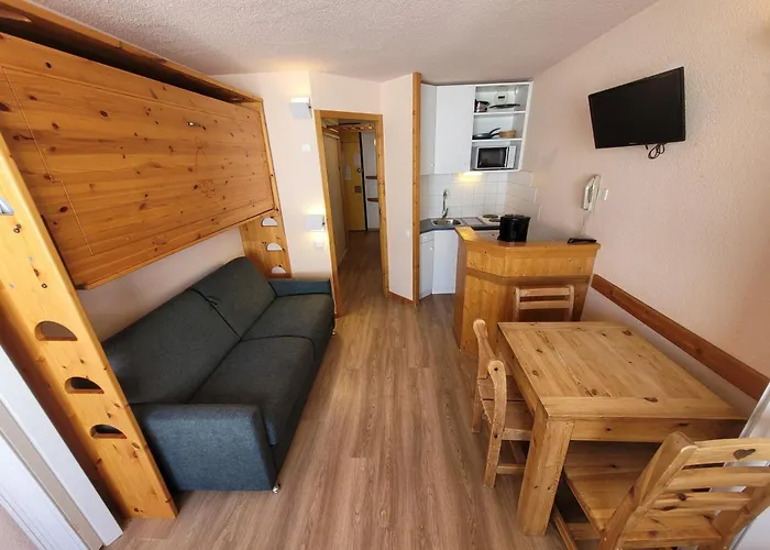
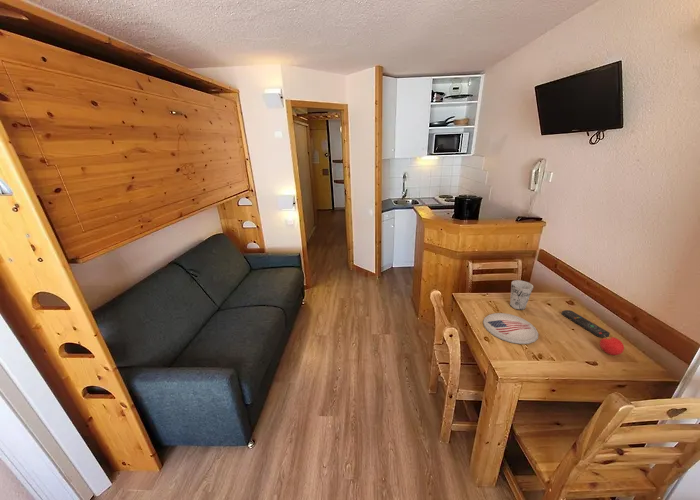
+ cup (519, 295)
+ remote control (584, 322)
+ fruit (611, 345)
+ plate (509, 326)
